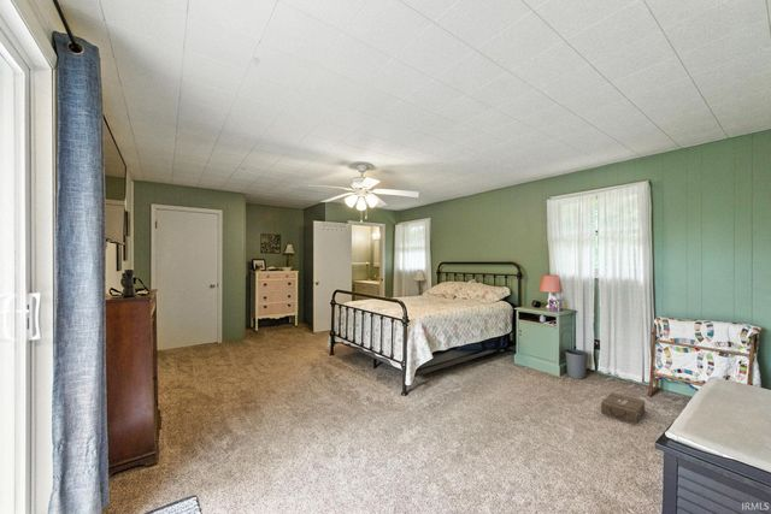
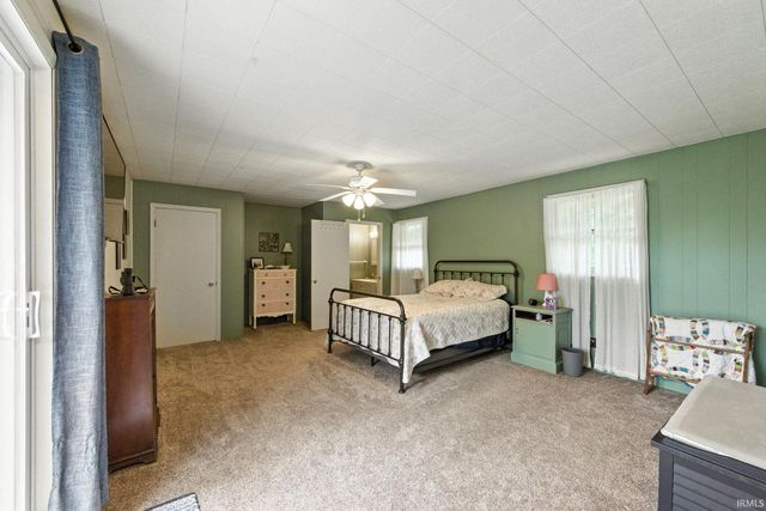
- ammunition box (623, 406)
